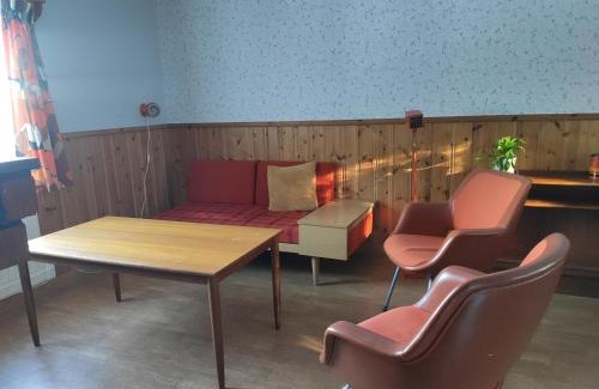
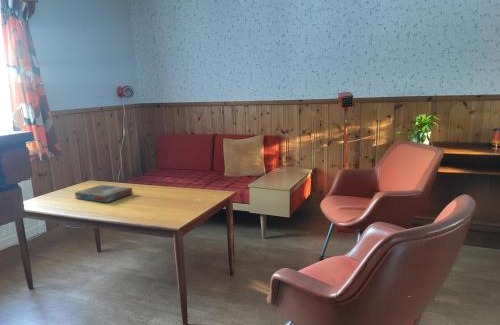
+ board game (104, 193)
